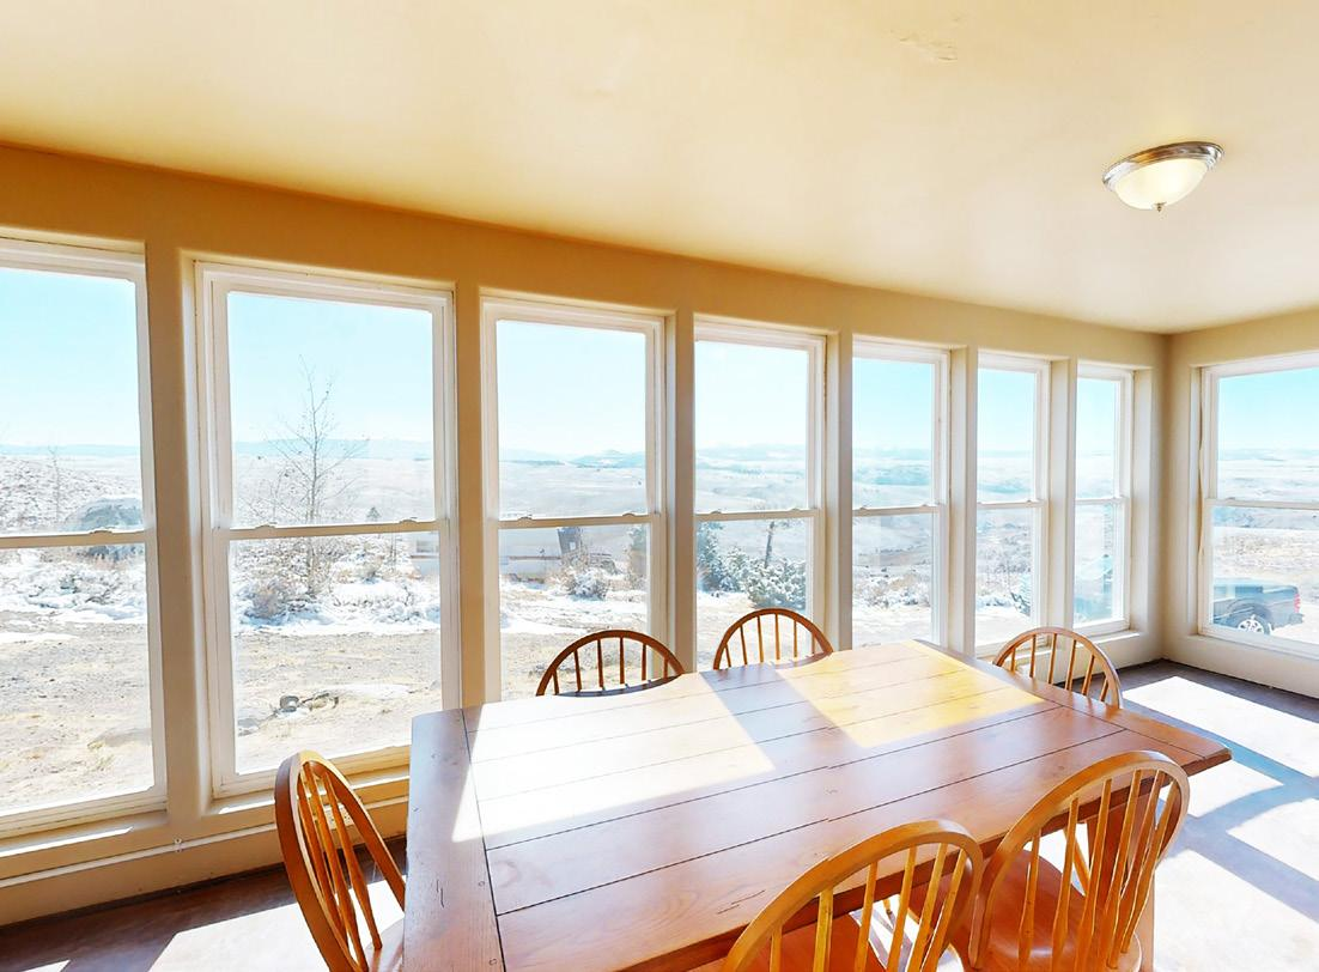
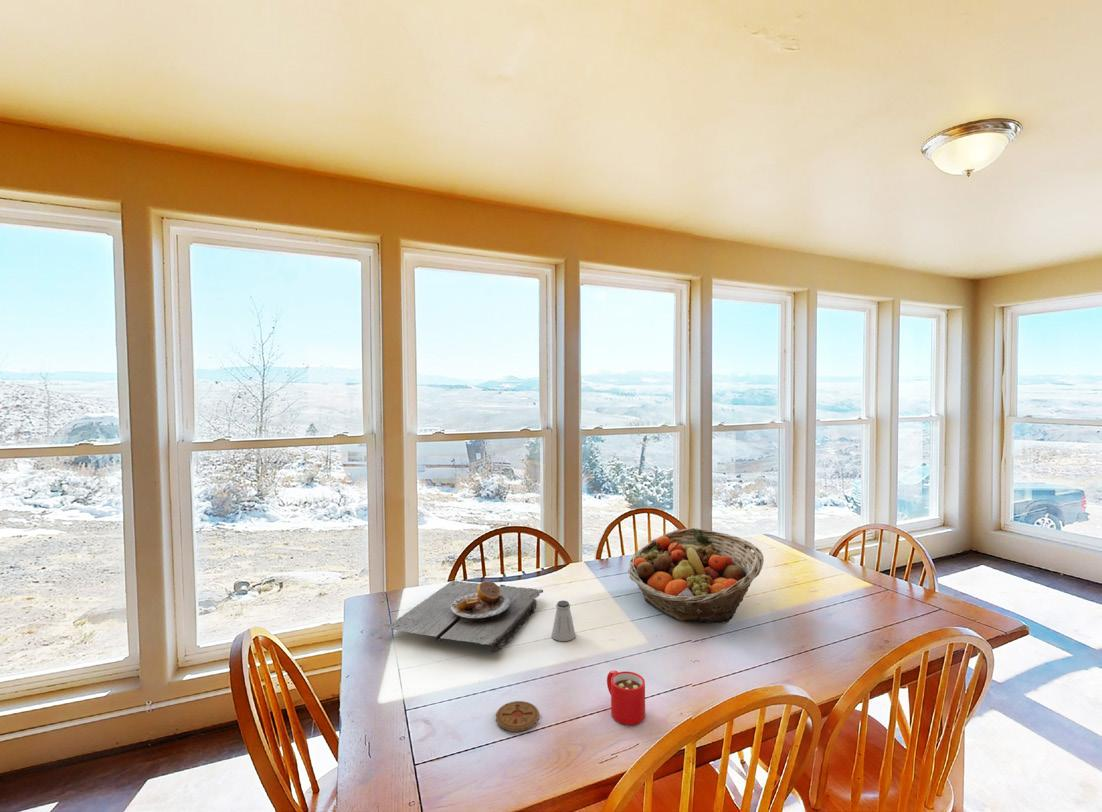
+ mug (622, 692)
+ plate (471, 602)
+ coaster (517, 715)
+ saltshaker (563, 619)
+ fruit basket (692, 571)
